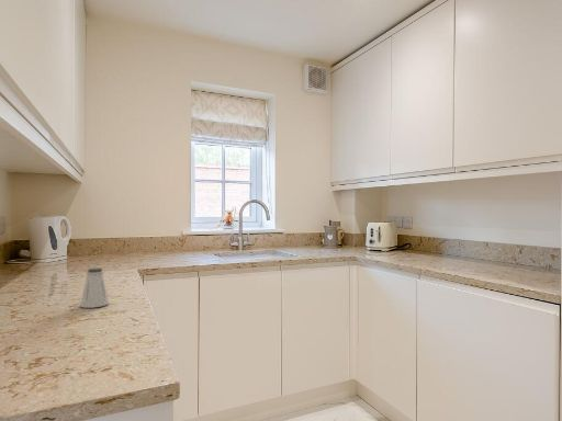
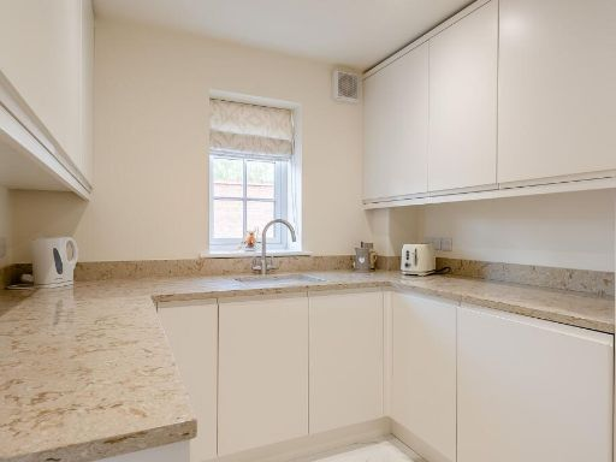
- saltshaker (94, 286)
